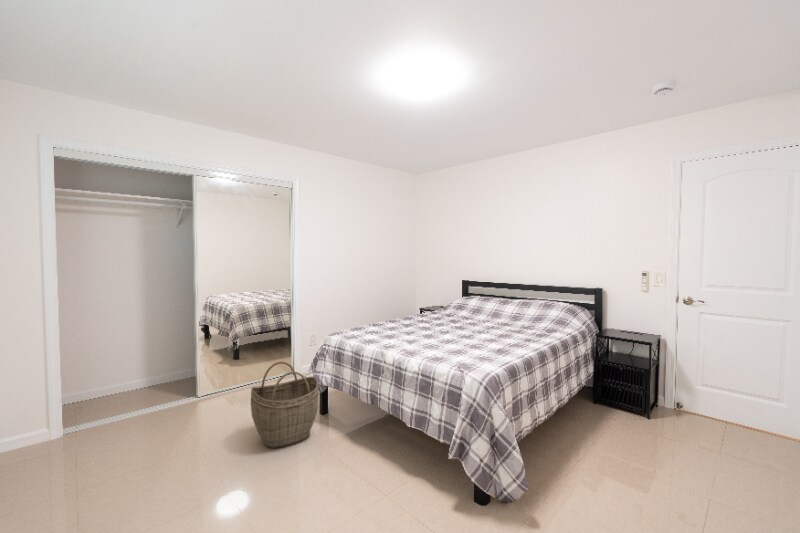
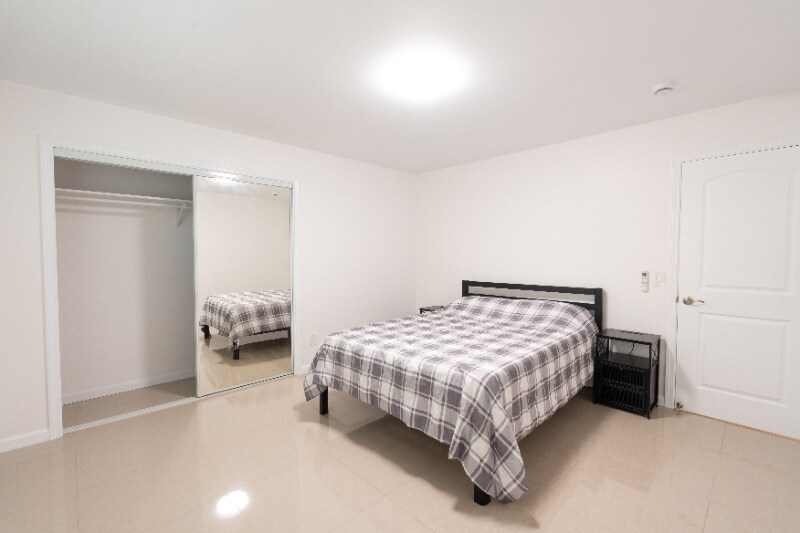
- woven basket (285, 402)
